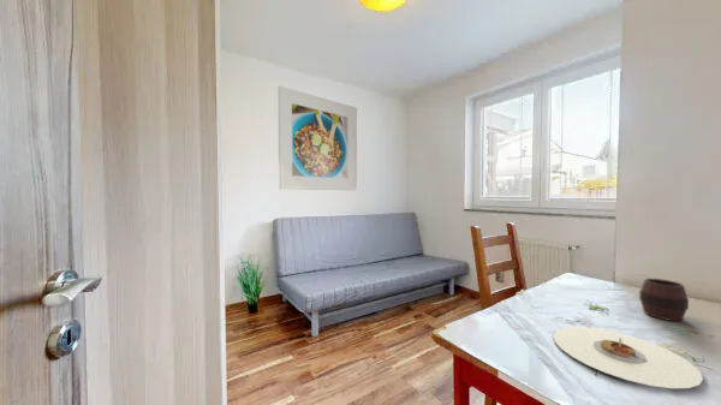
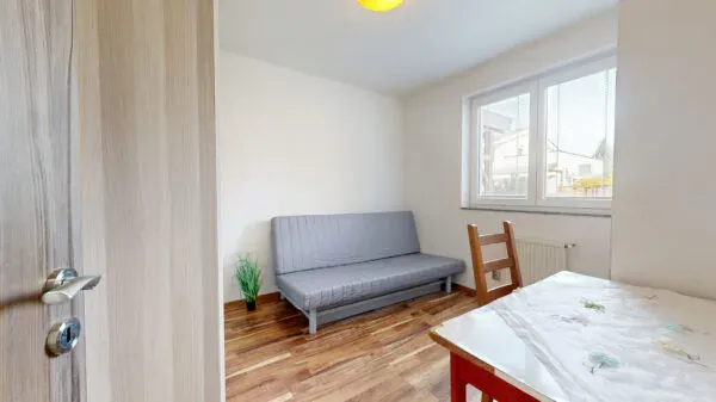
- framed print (321, 143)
- cup (662, 298)
- plate (618, 346)
